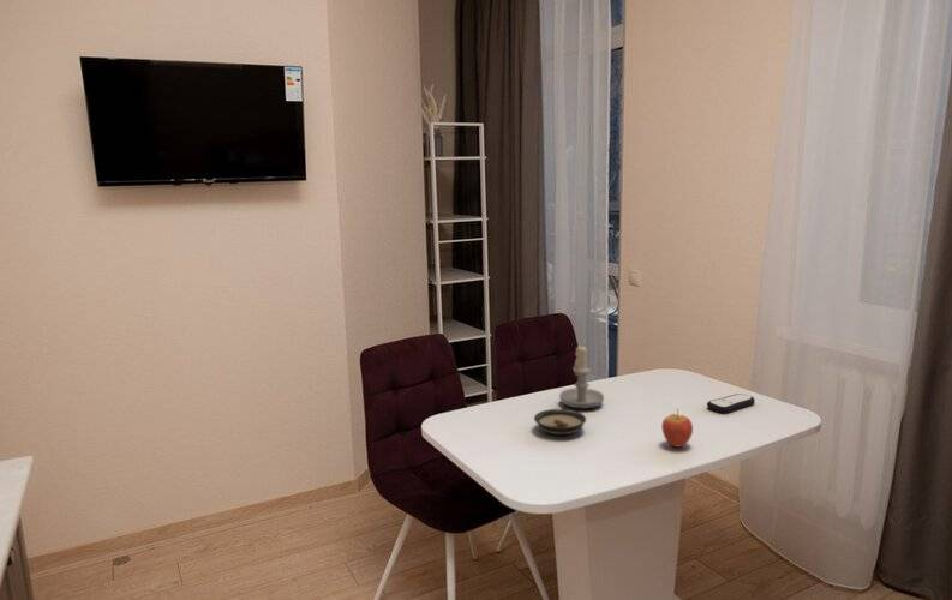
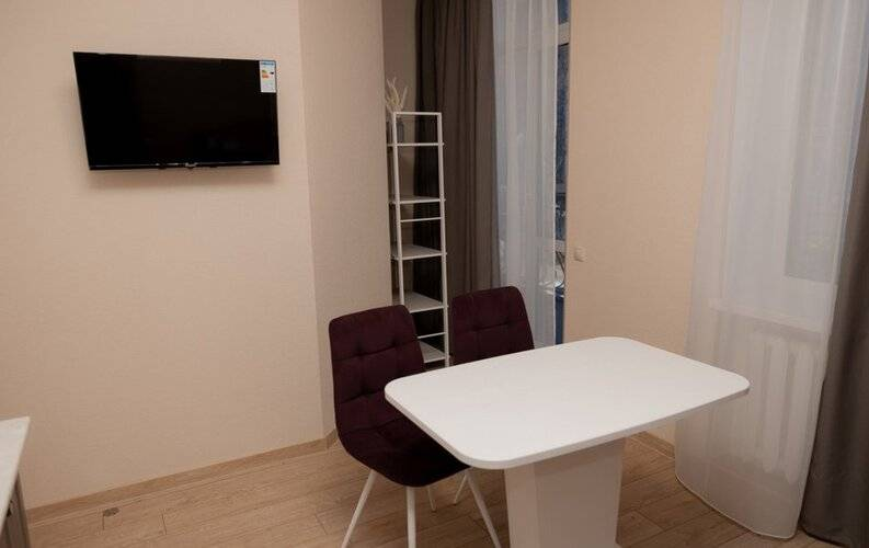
- fruit (677, 427)
- remote control (731, 402)
- saucer (559, 424)
- candle (581, 374)
